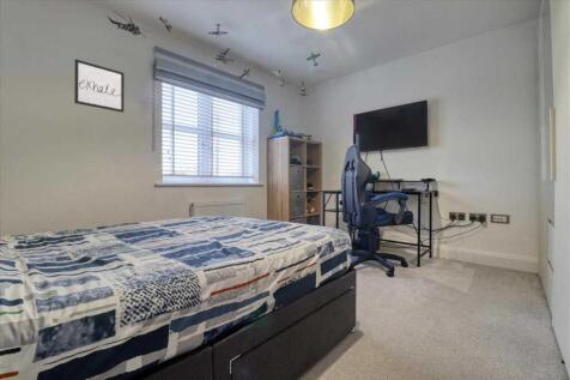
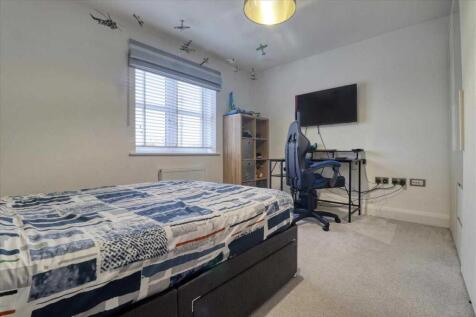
- wall art (101, 86)
